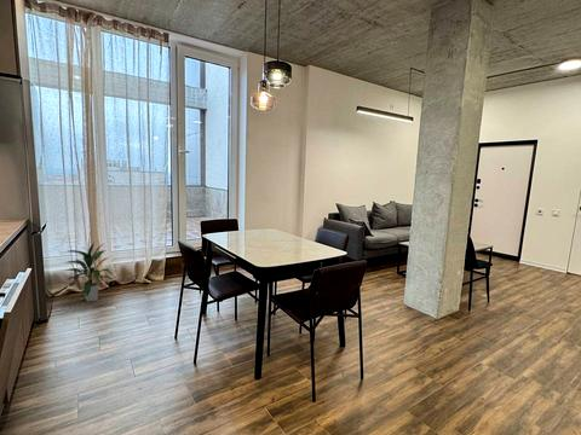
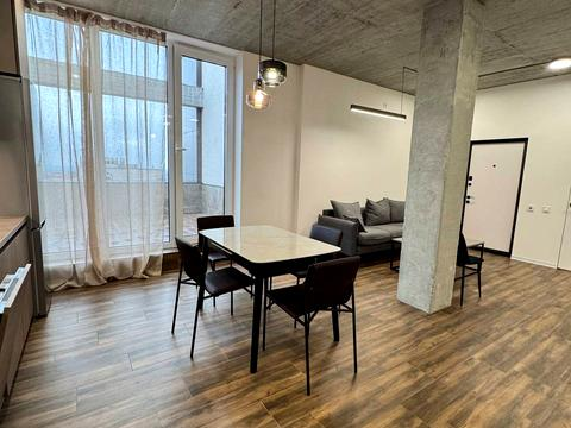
- indoor plant (88, 272)
